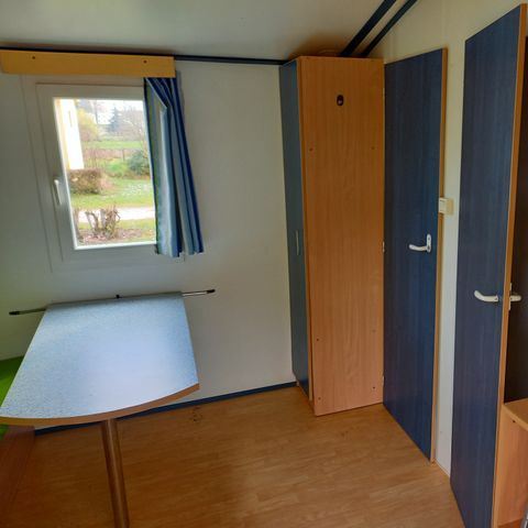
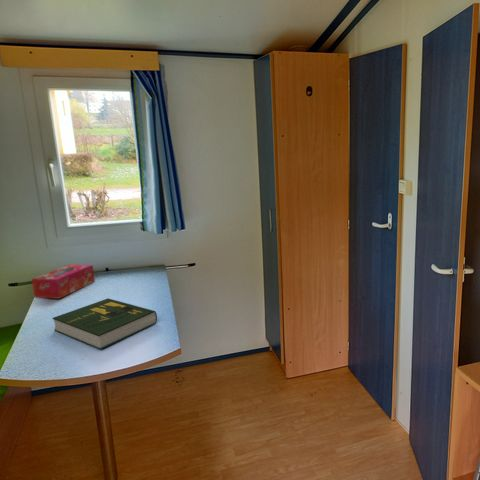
+ book (105, 320)
+ tissue box (65, 280)
